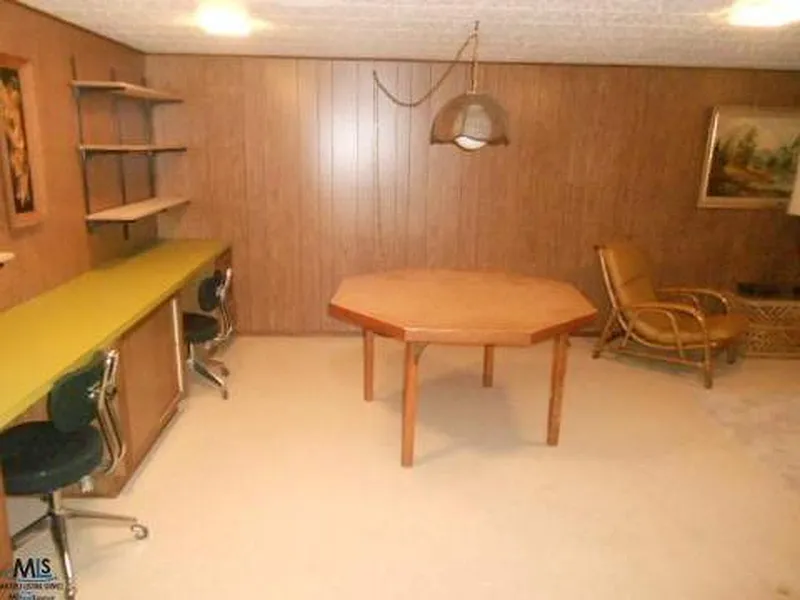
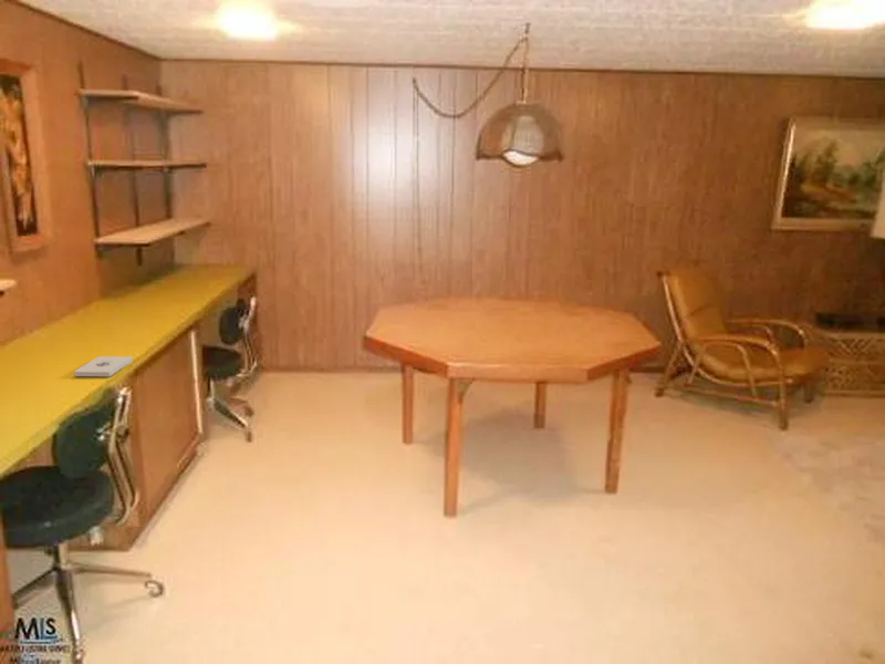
+ notepad (104, 365)
